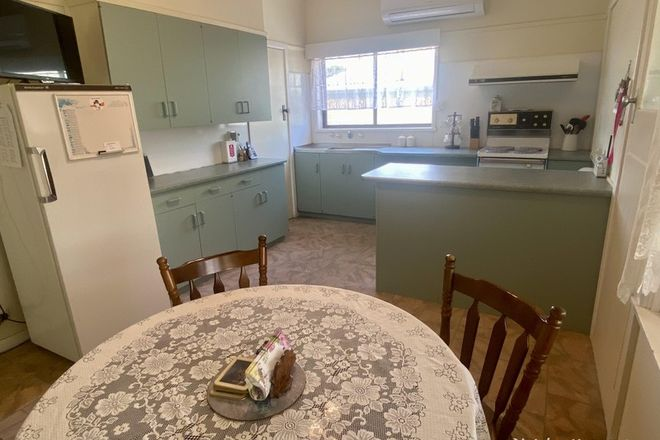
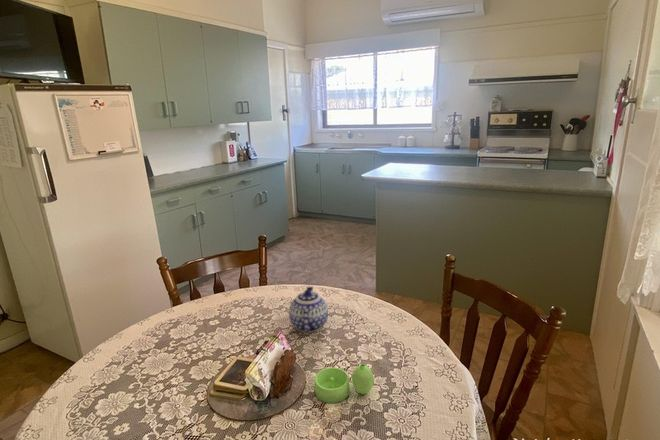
+ sugar bowl (344, 378)
+ teapot (308, 308)
